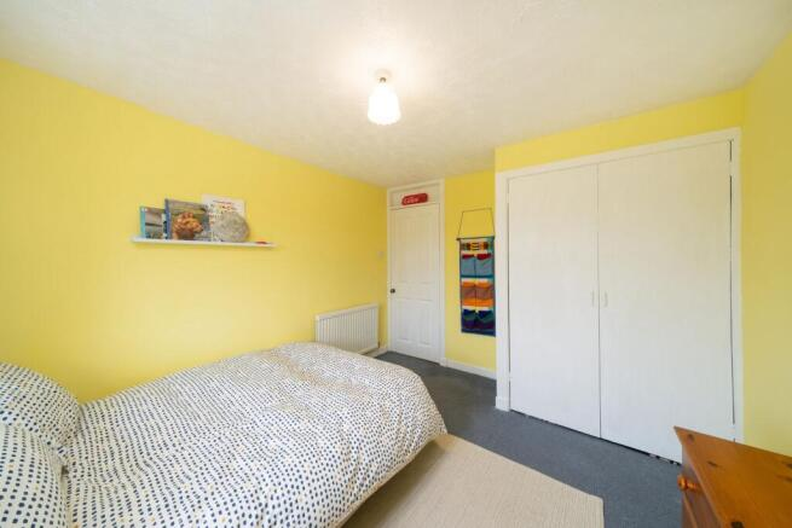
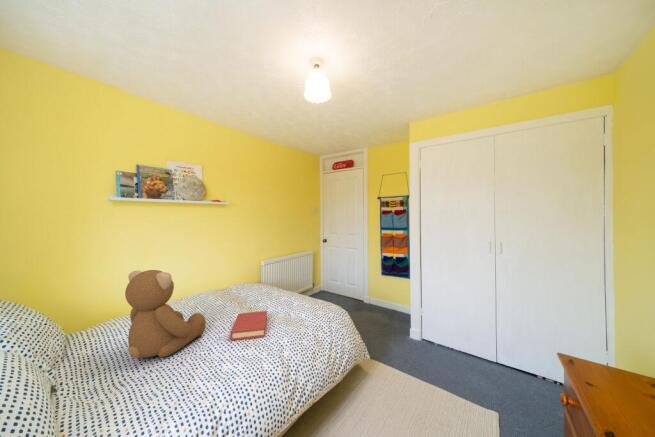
+ hardback book (250, 324)
+ teddy bear (163, 307)
